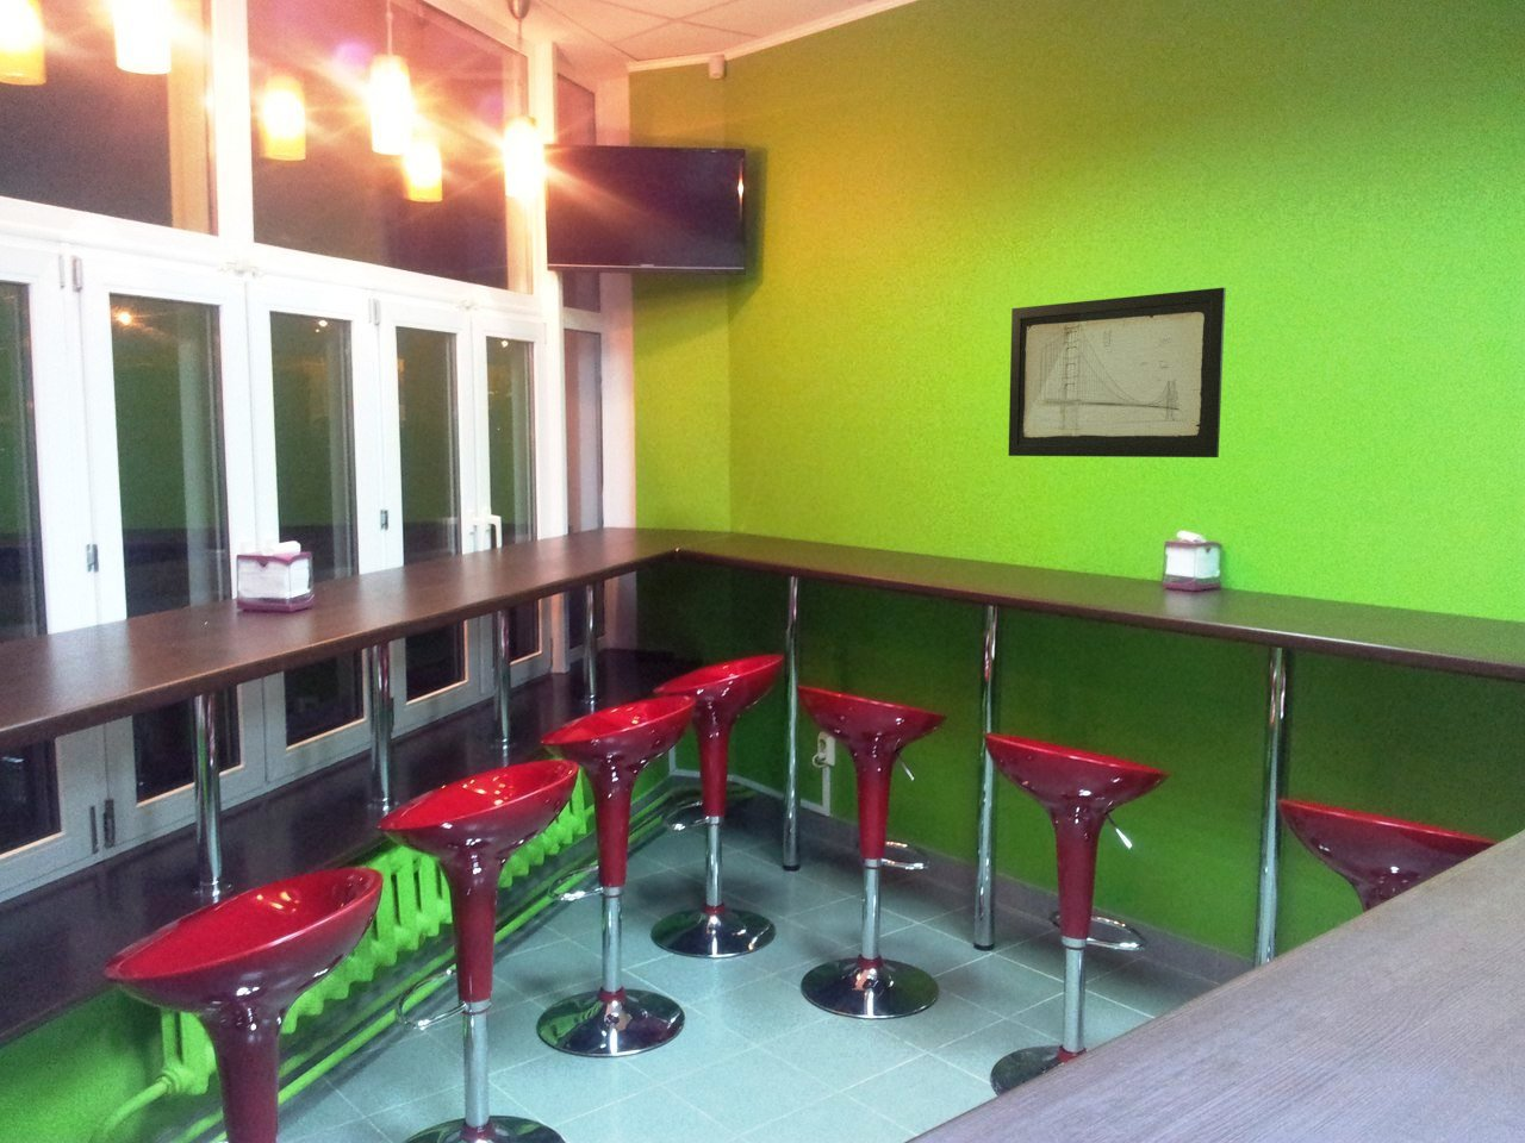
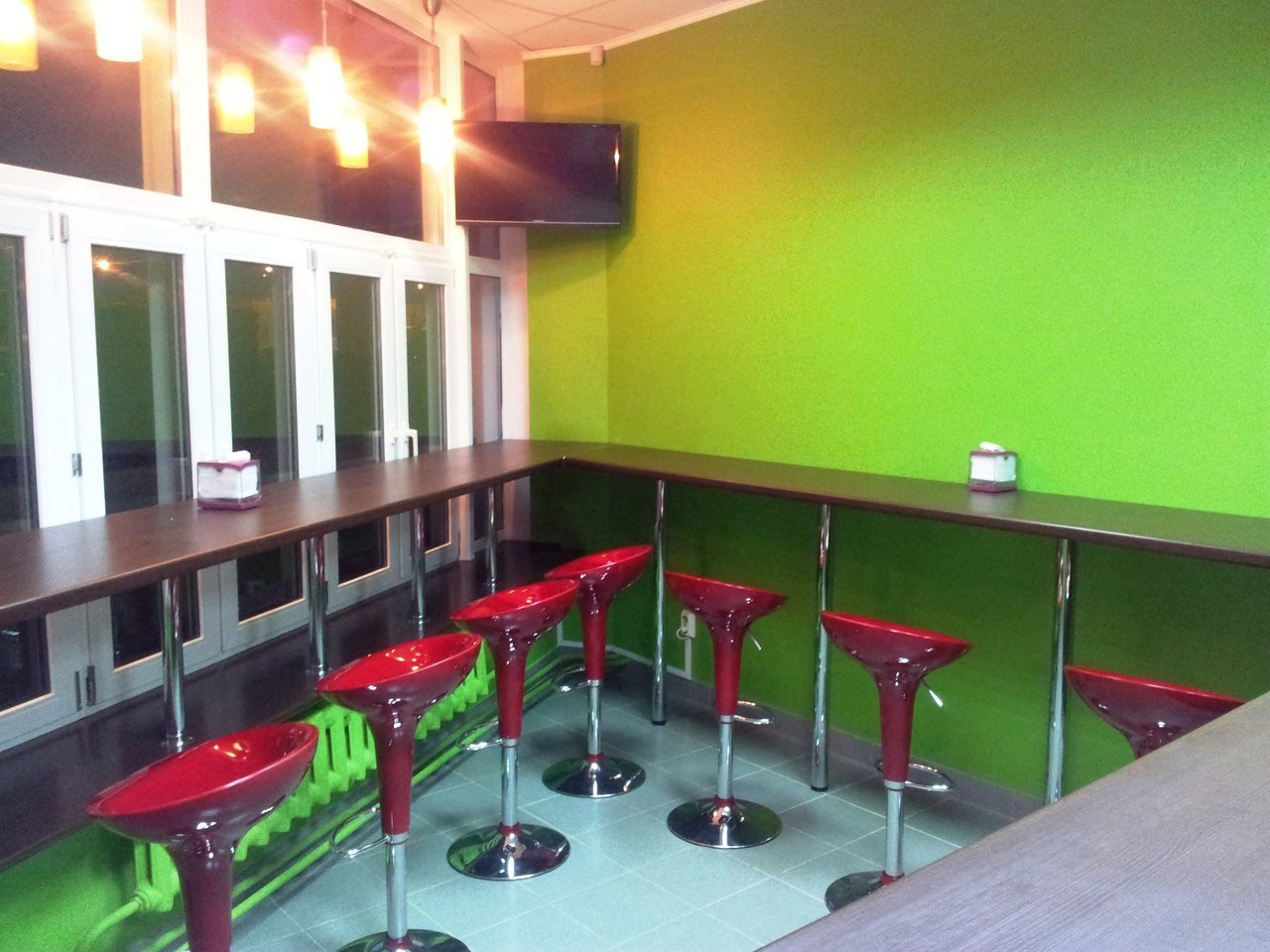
- wall art (1108, 377)
